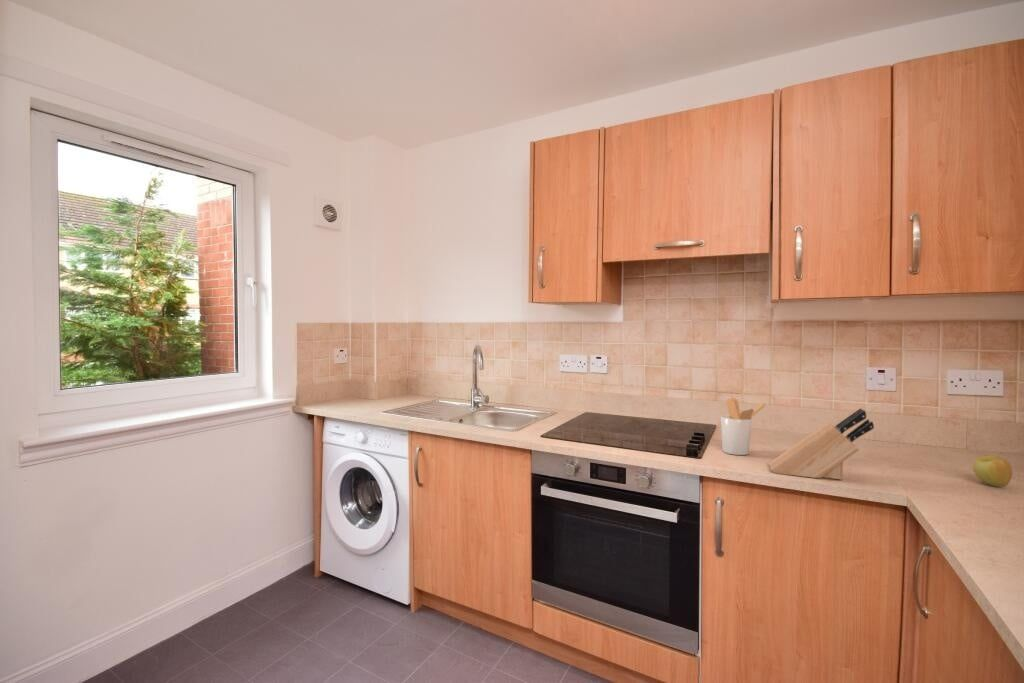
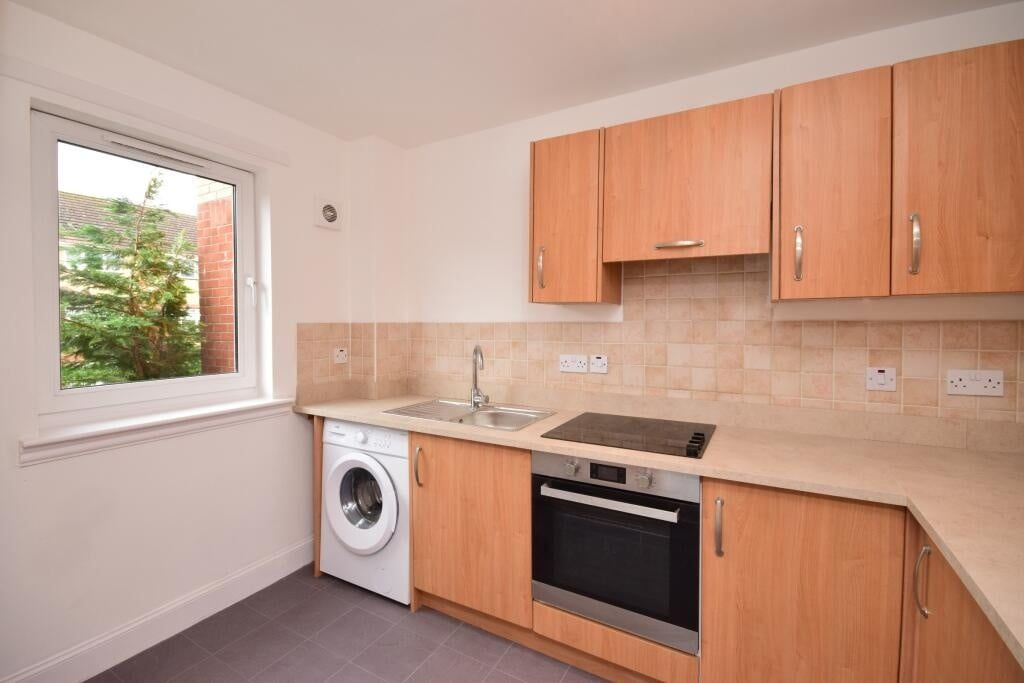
- apple (992, 470)
- knife block (819, 440)
- utensil holder (743, 426)
